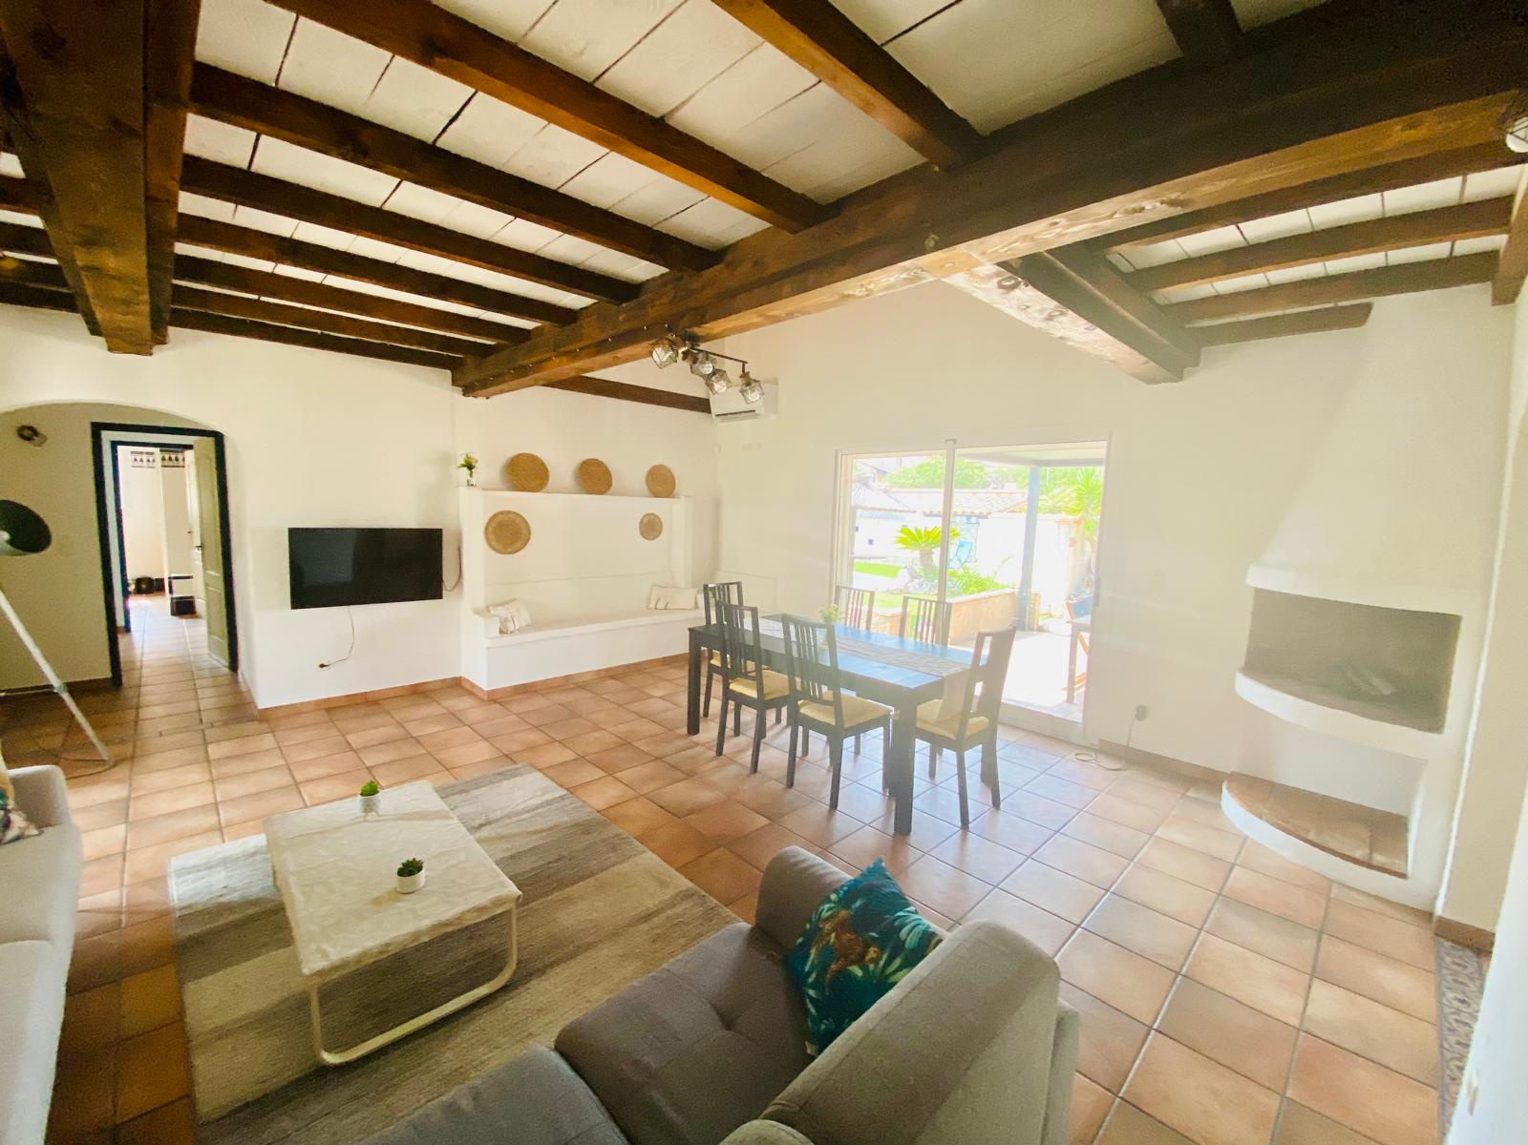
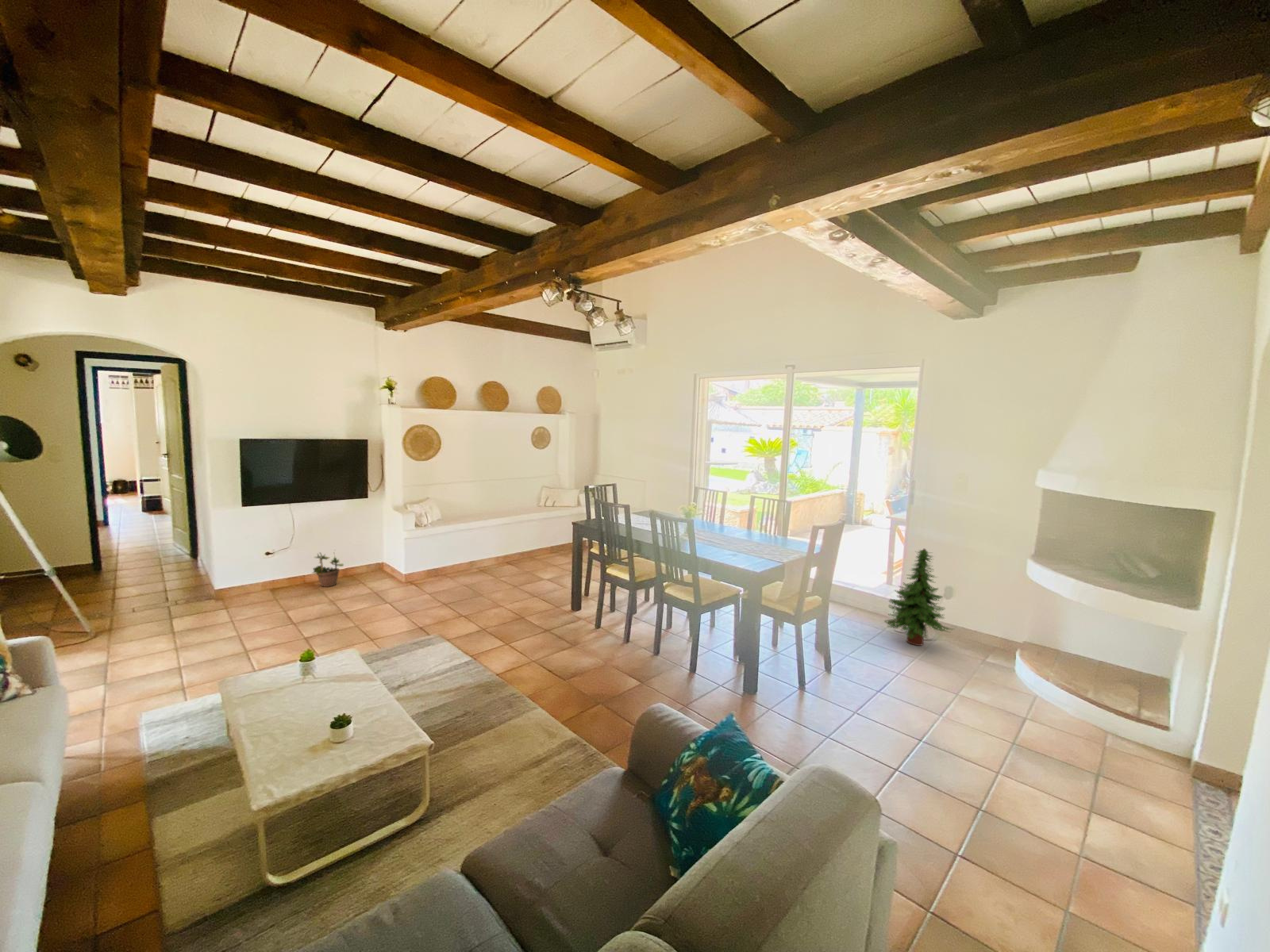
+ potted plant (327, 567)
+ tree (919, 596)
